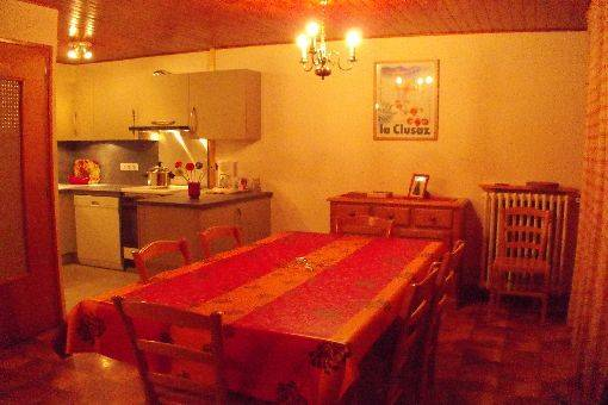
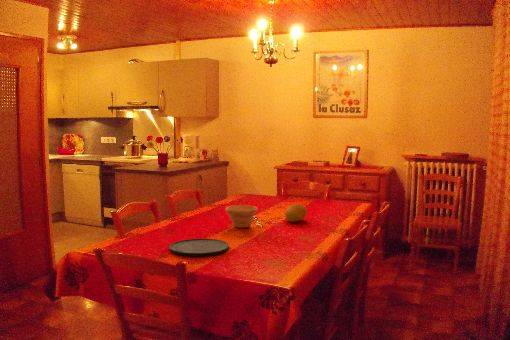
+ fruit (295, 212)
+ plate (199, 246)
+ bowl (241, 217)
